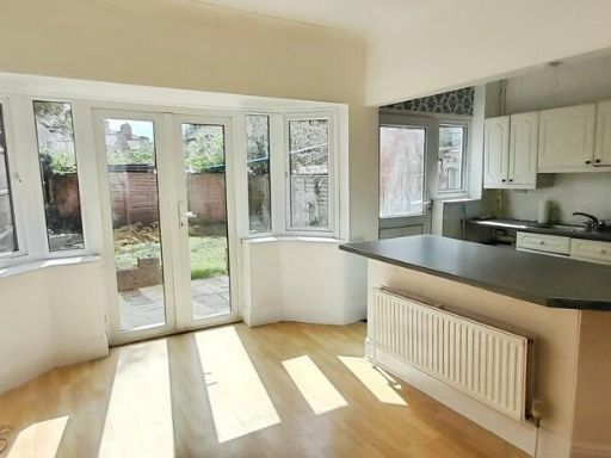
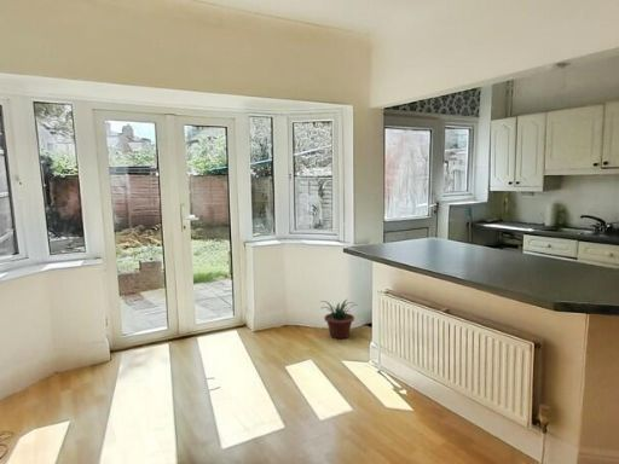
+ potted plant (339, 318)
